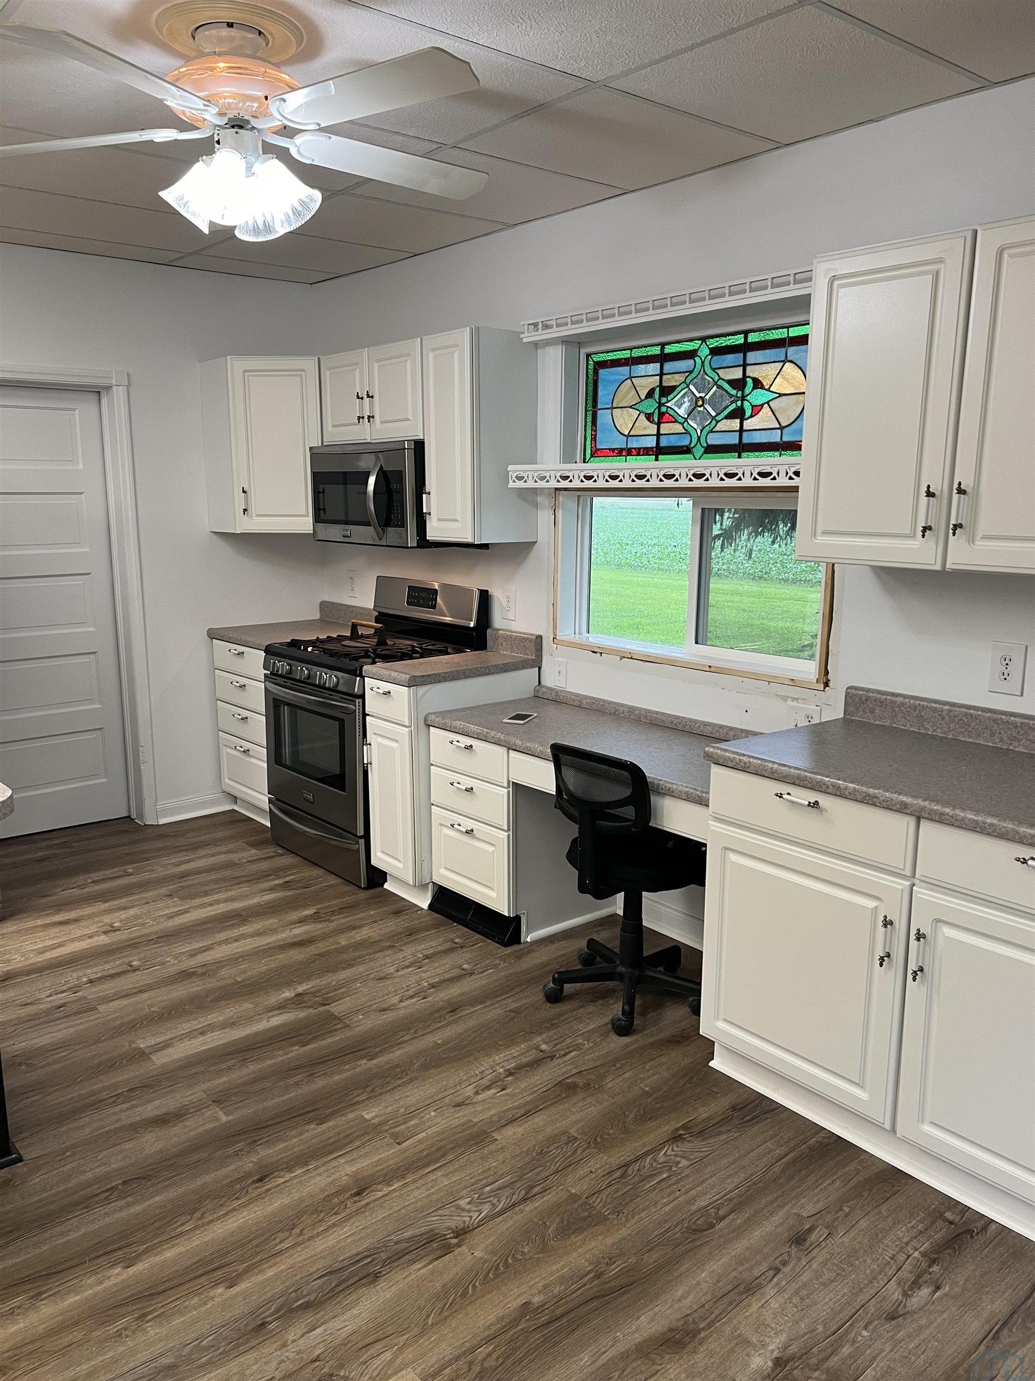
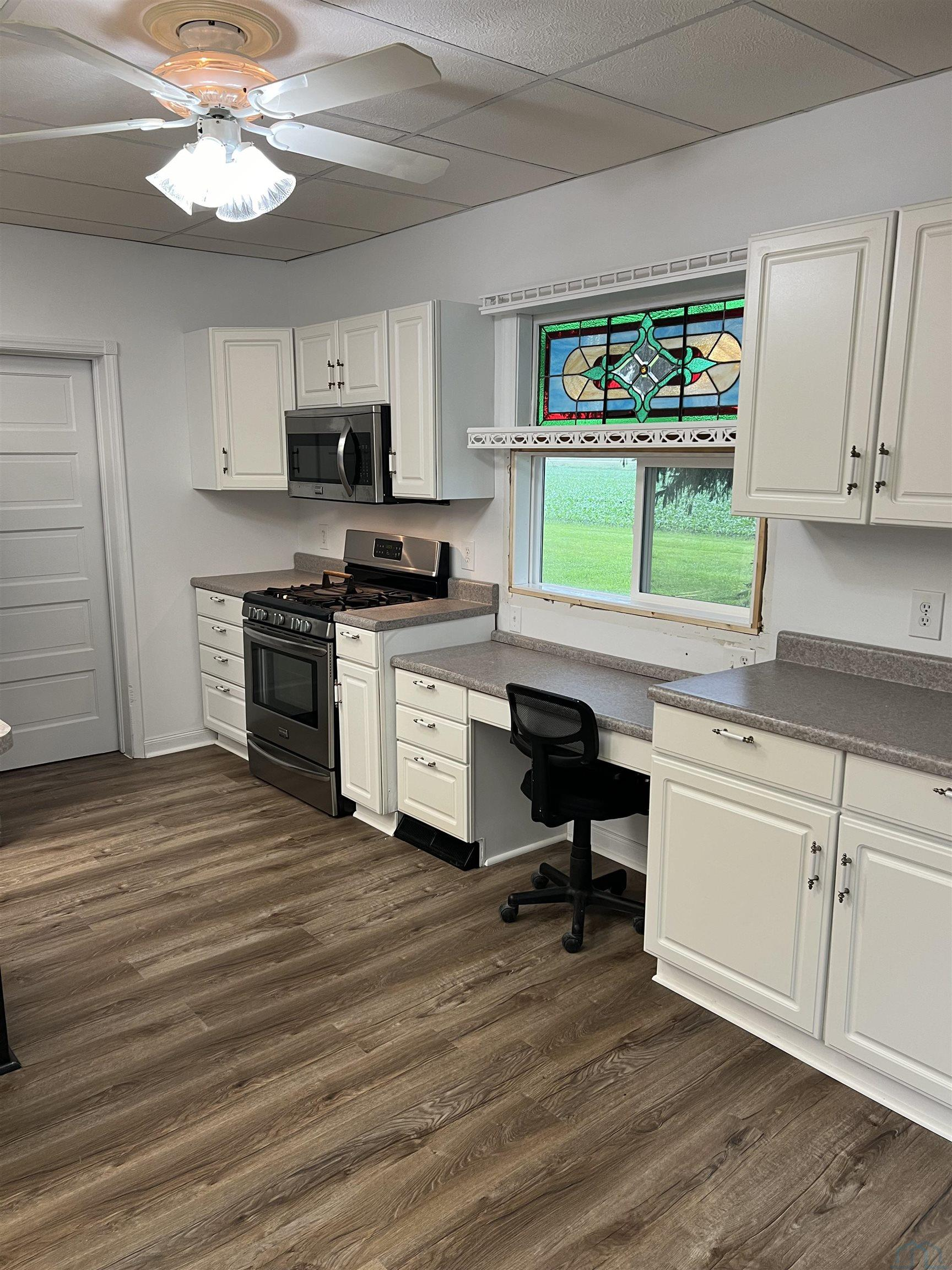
- cell phone (520, 718)
